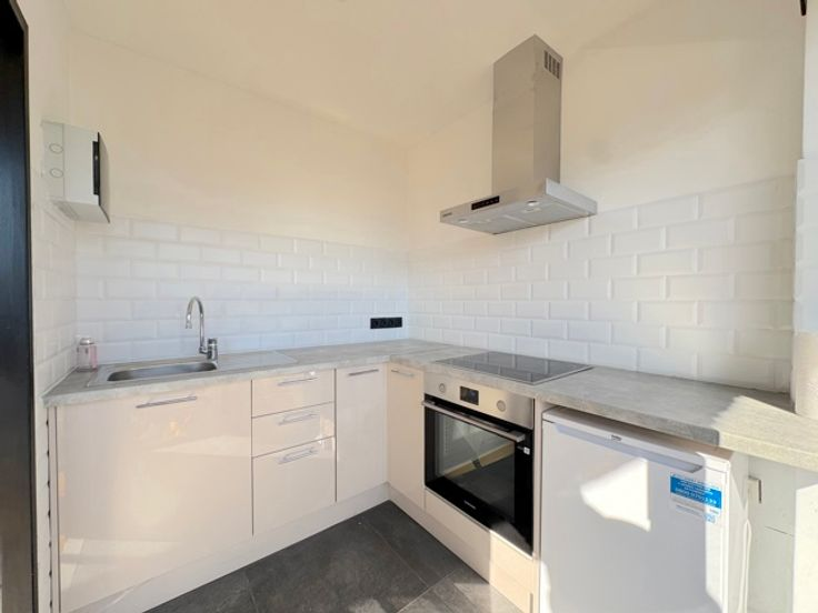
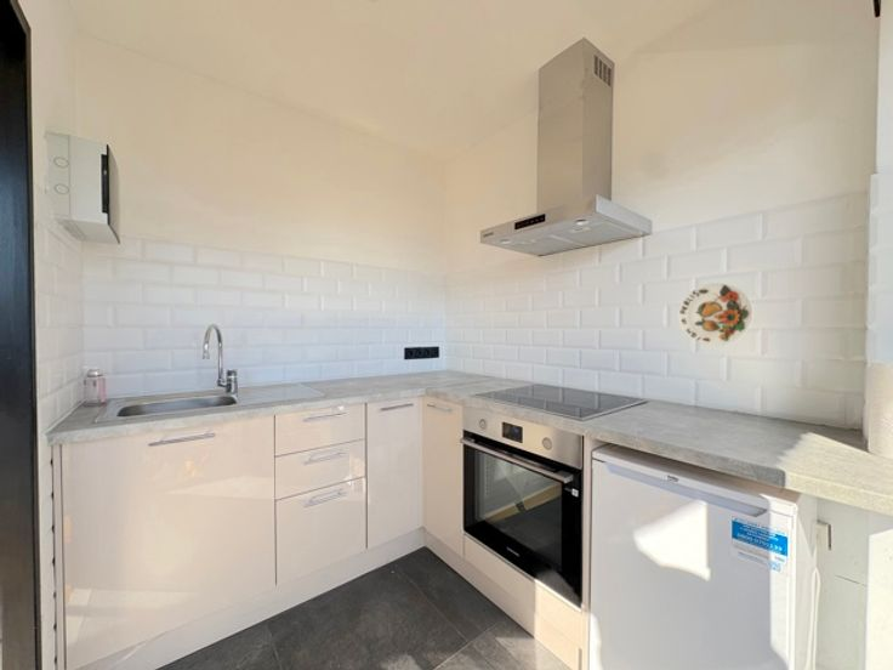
+ decorative plate (713, 314)
